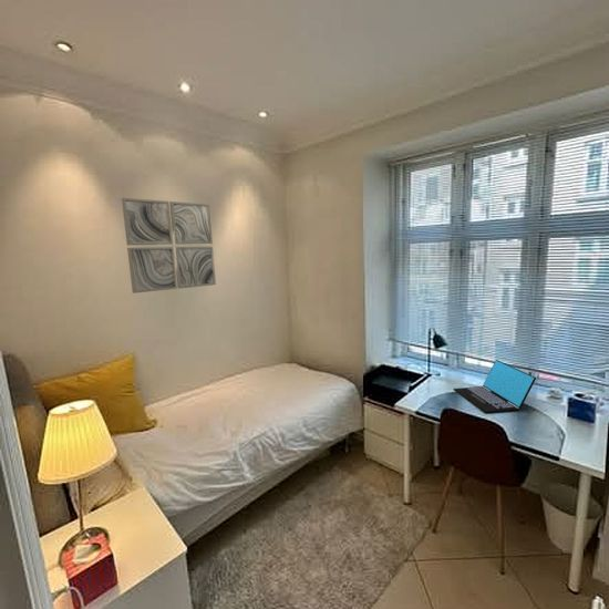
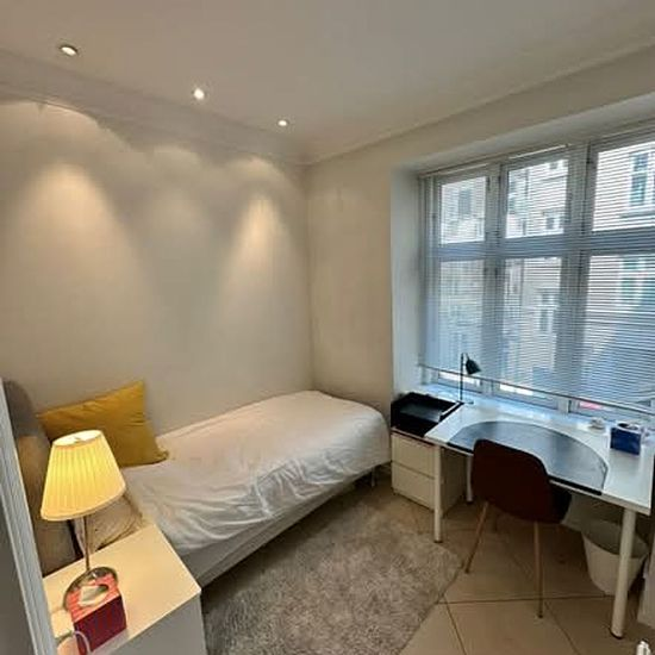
- laptop (491, 384)
- wall art (174, 247)
